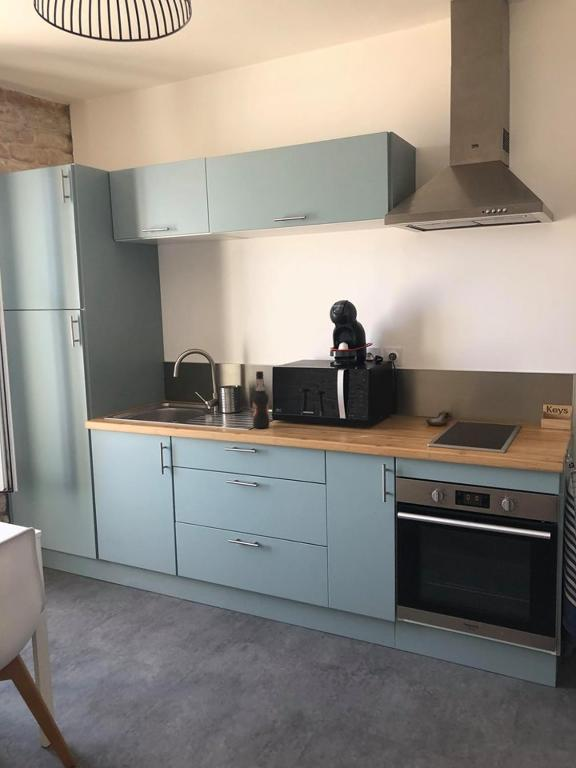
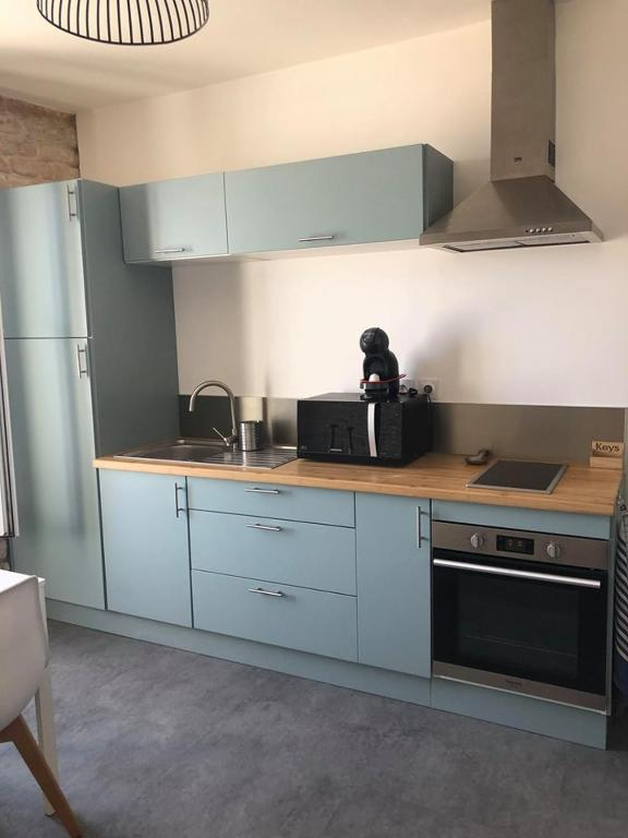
- bottle (260, 399)
